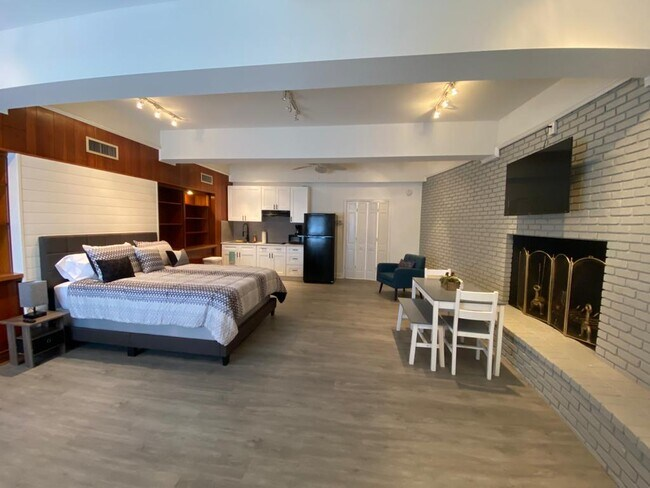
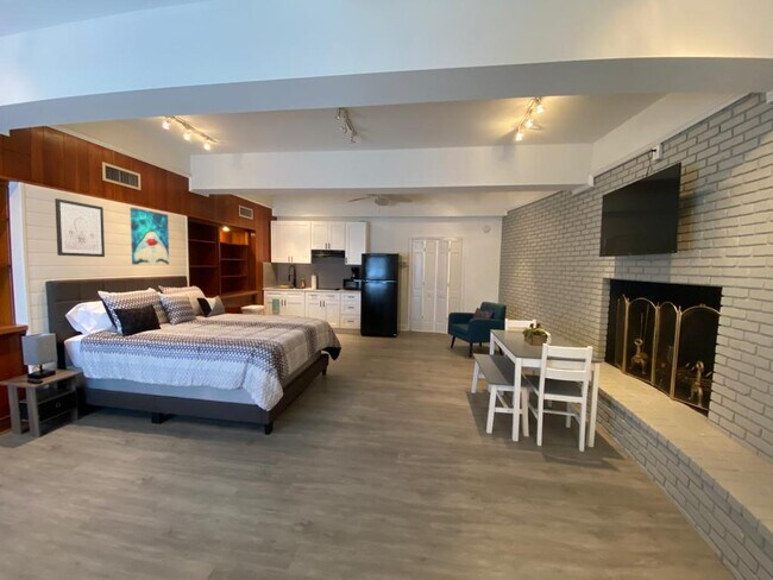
+ wall art (150, 238)
+ wall art (81, 229)
